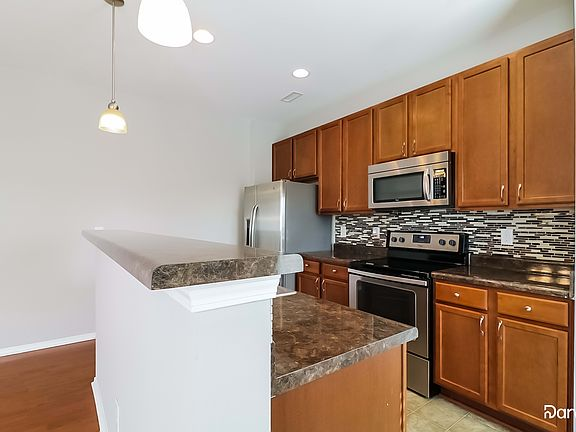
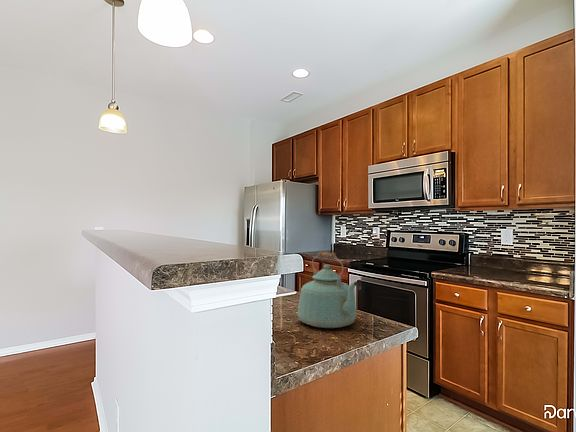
+ kettle (330, 287)
